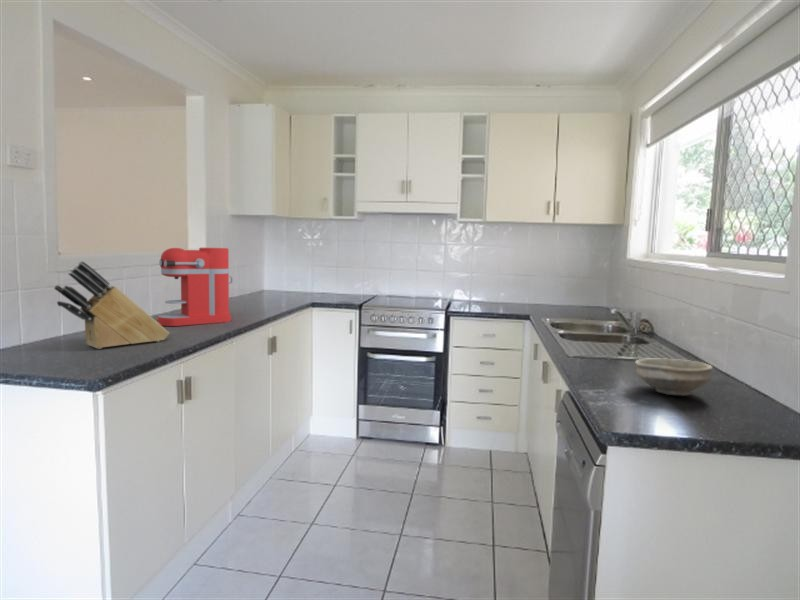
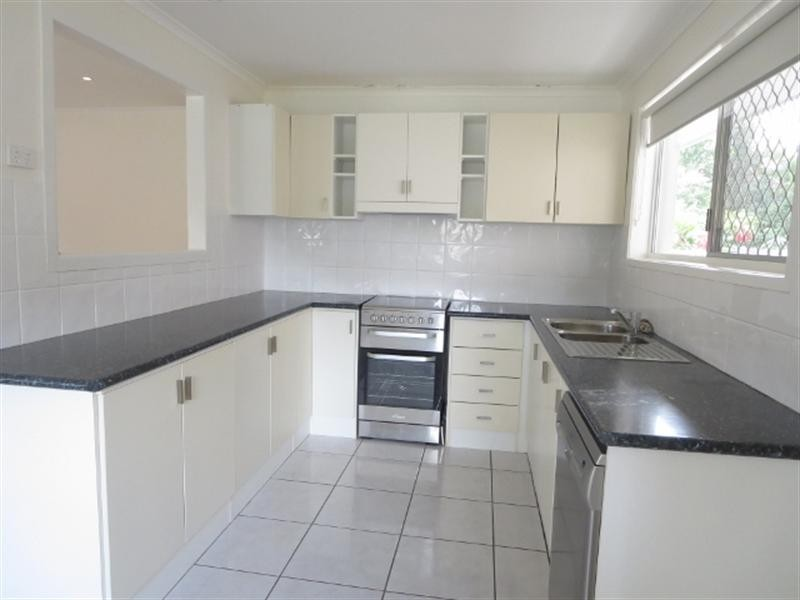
- bowl (672, 377)
- coffee maker (193, 285)
- knife block (114, 303)
